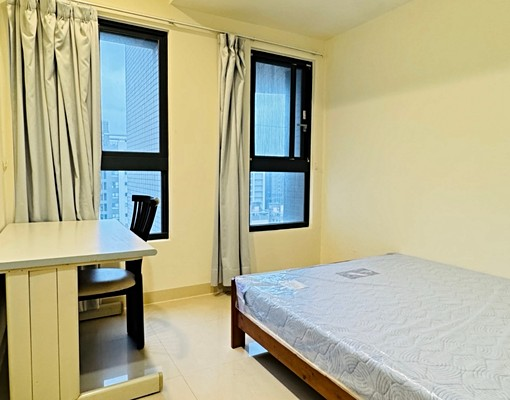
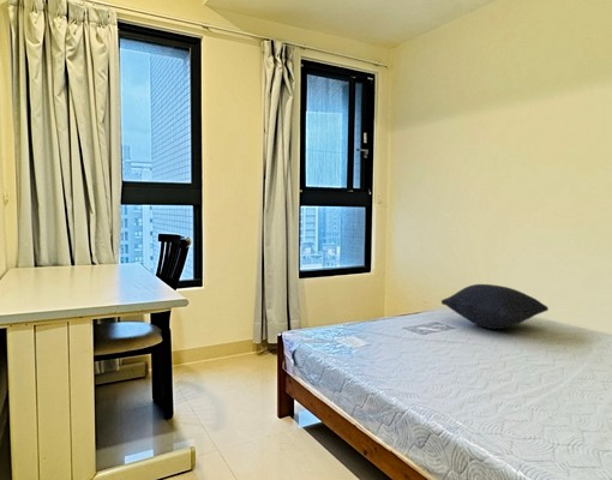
+ pillow (493, 305)
